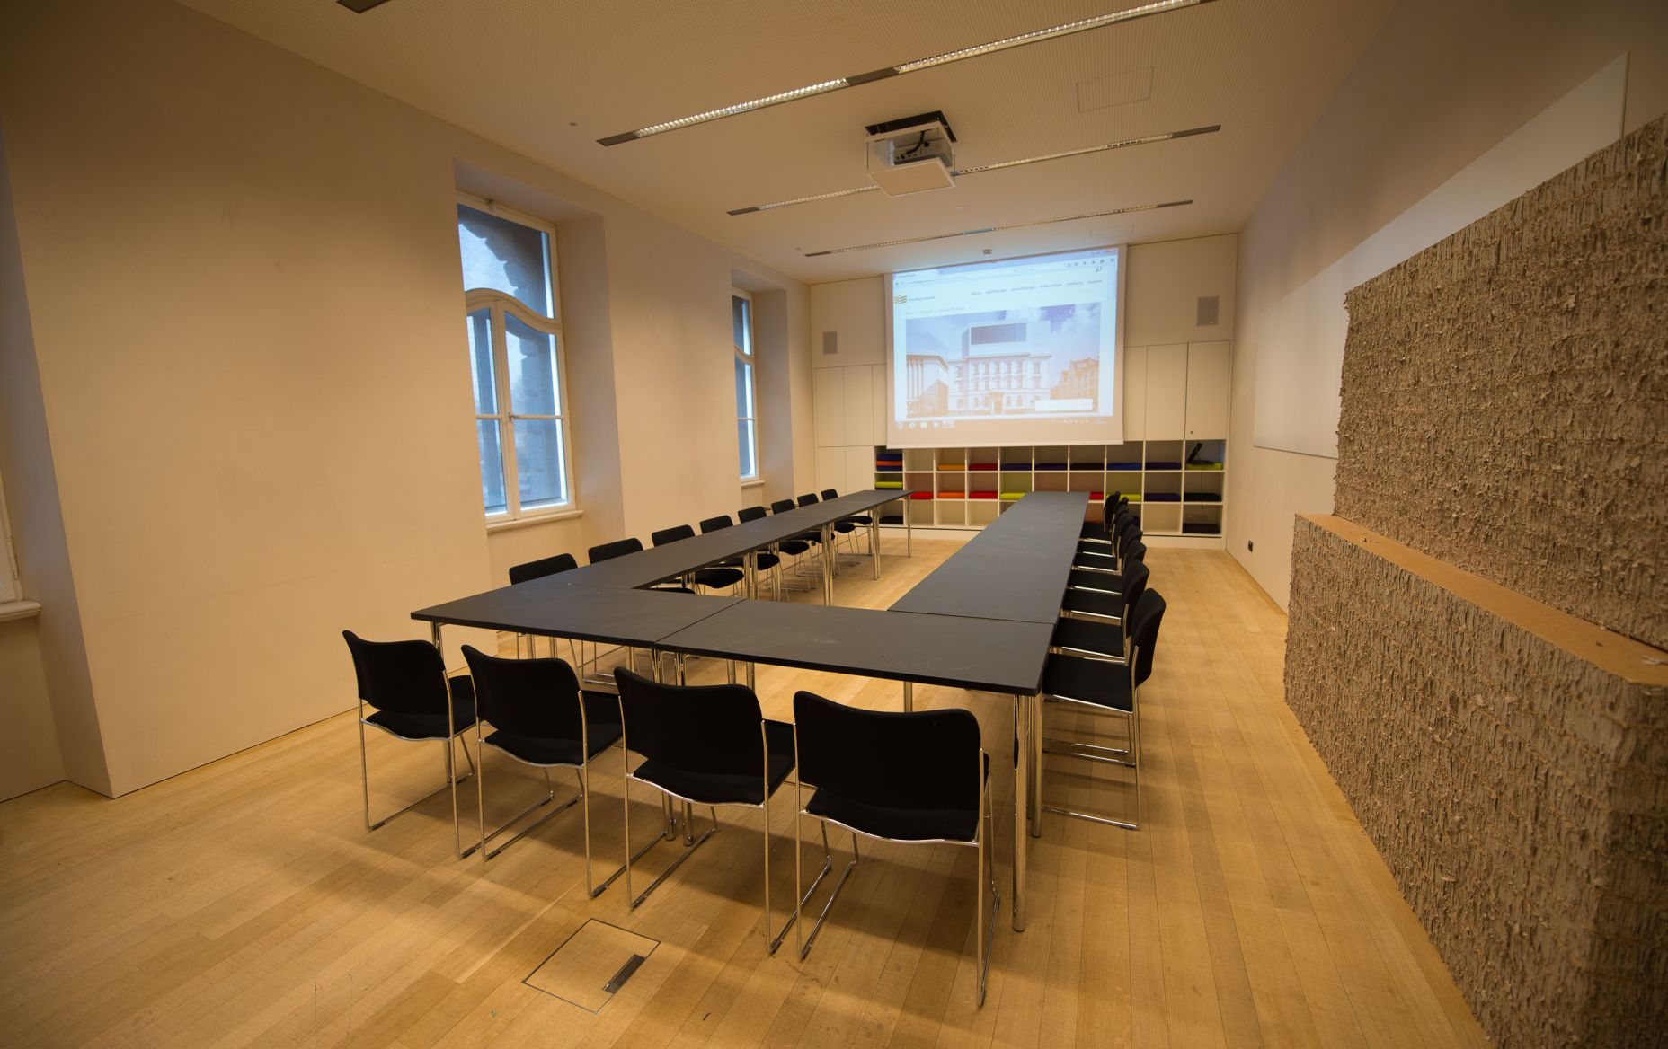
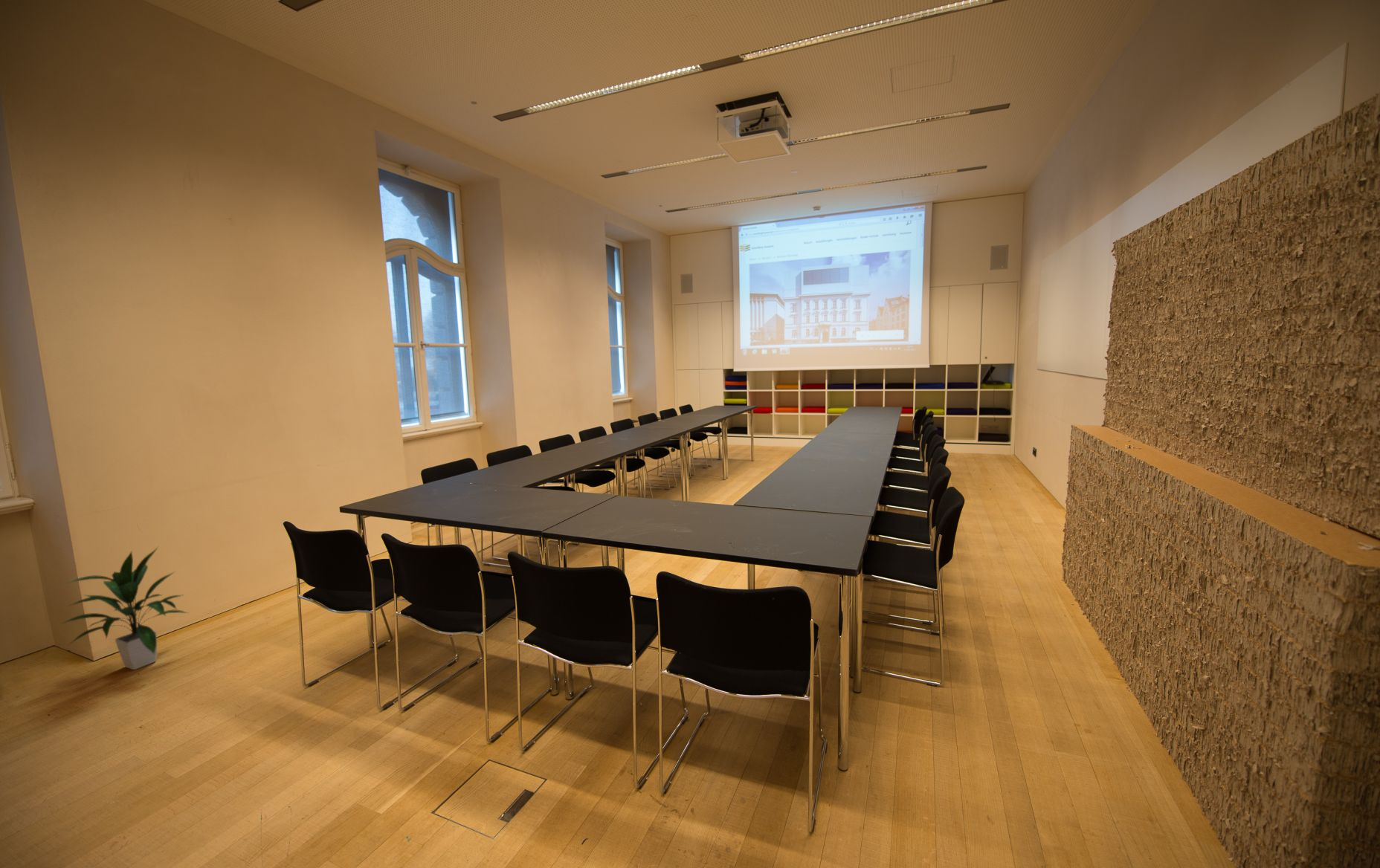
+ indoor plant (130, 611)
